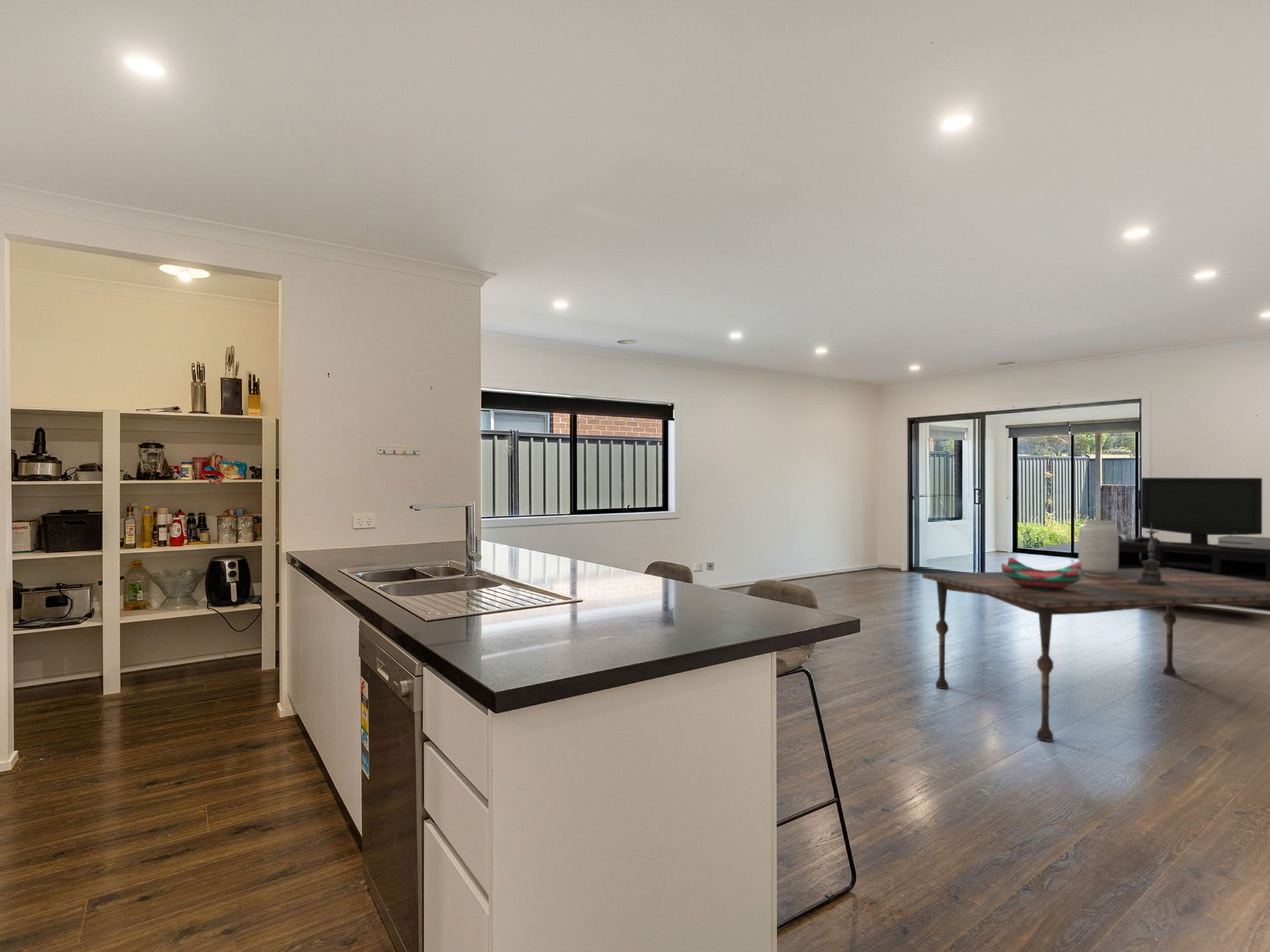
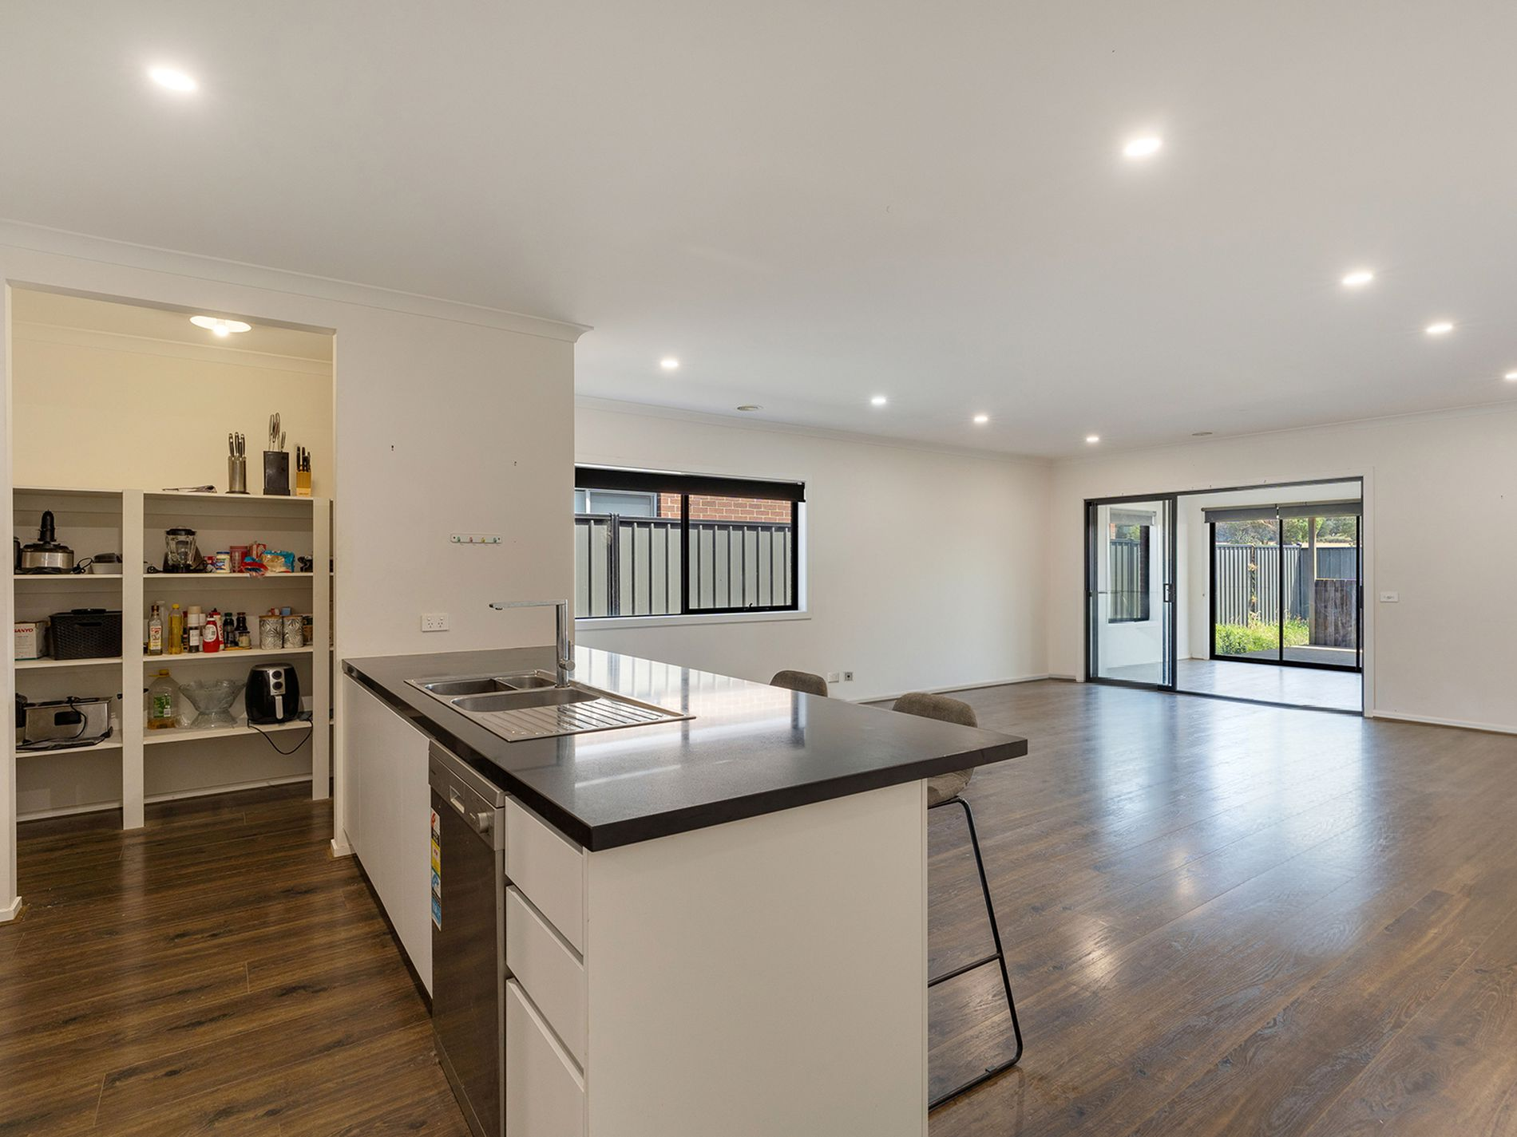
- decorative bowl (1041, 575)
- dining table (1115, 611)
- candle holder (1152, 552)
- vase (1098, 547)
- media console (1192, 544)
